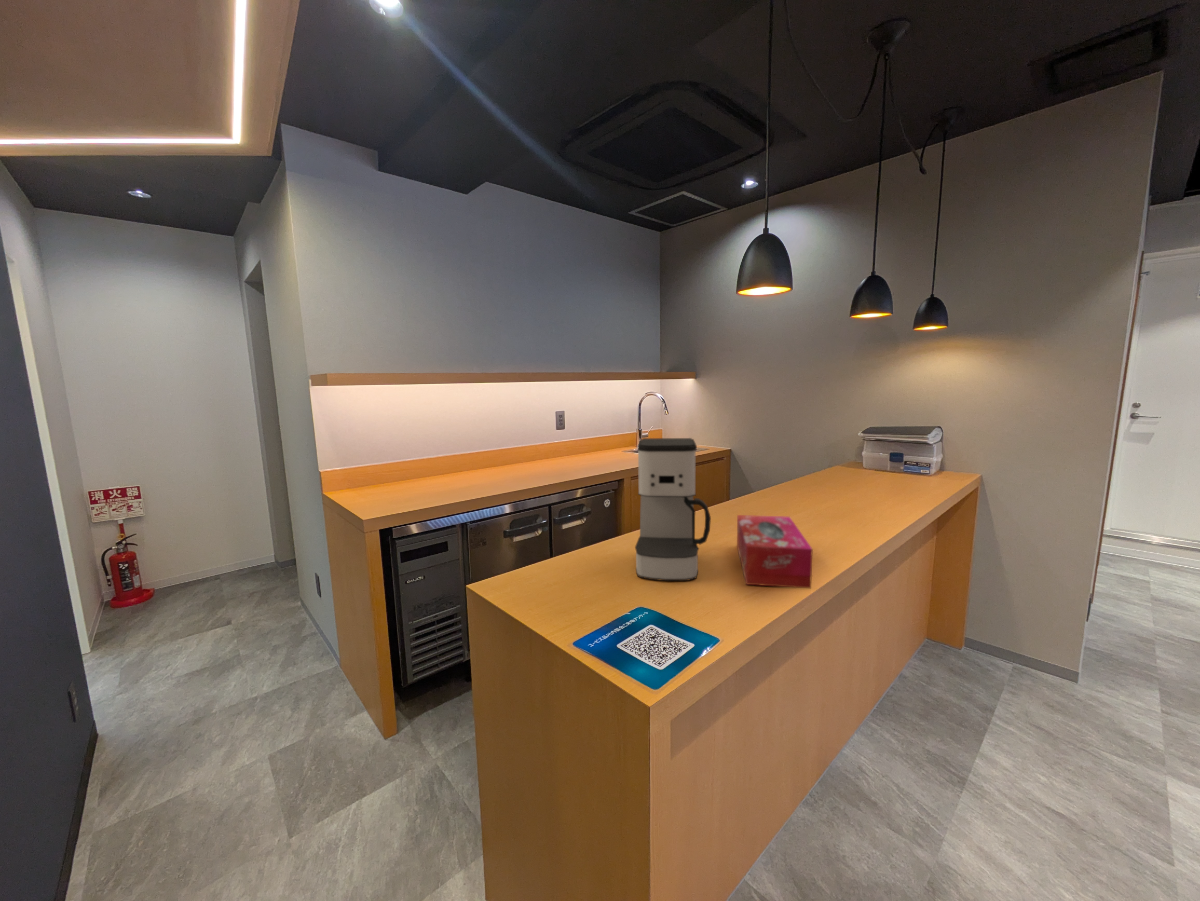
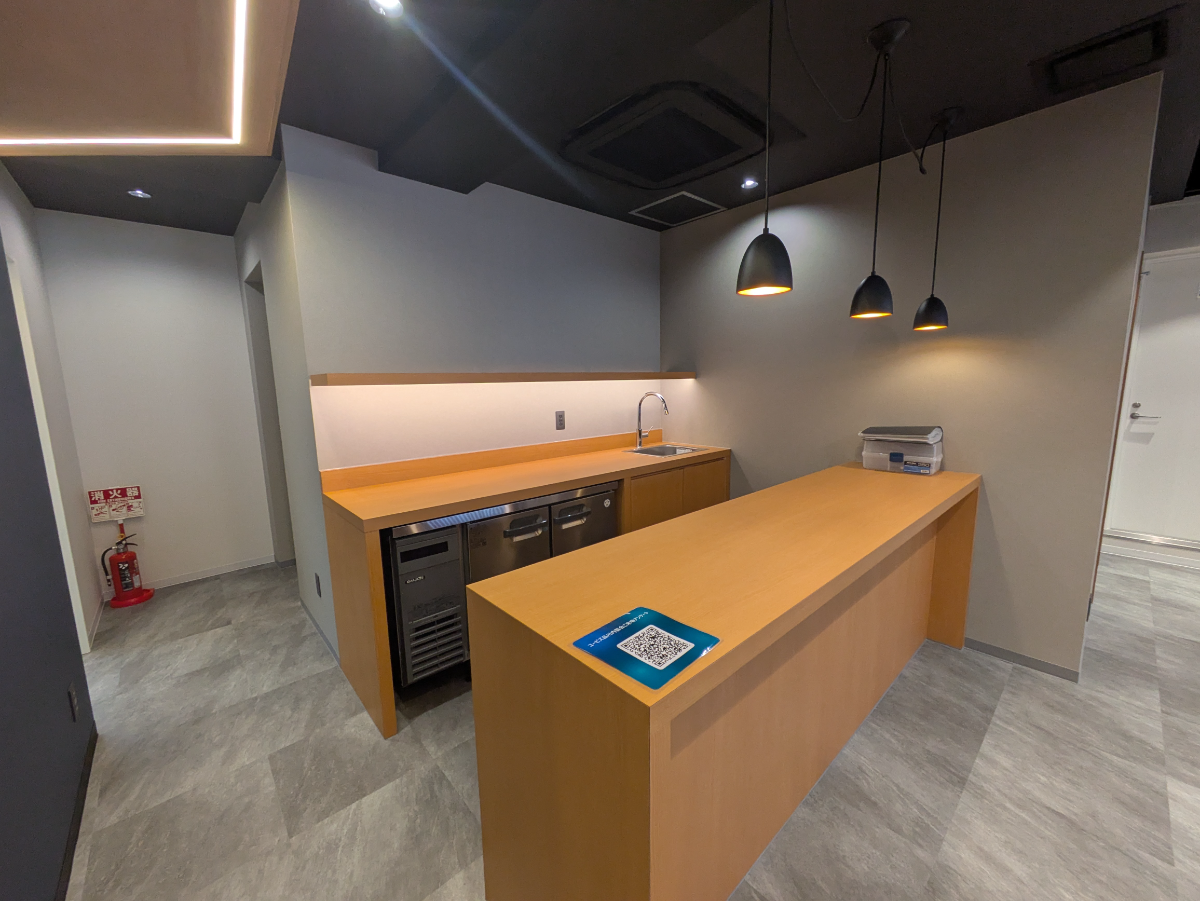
- coffee maker (672, 505)
- tissue box (769, 547)
